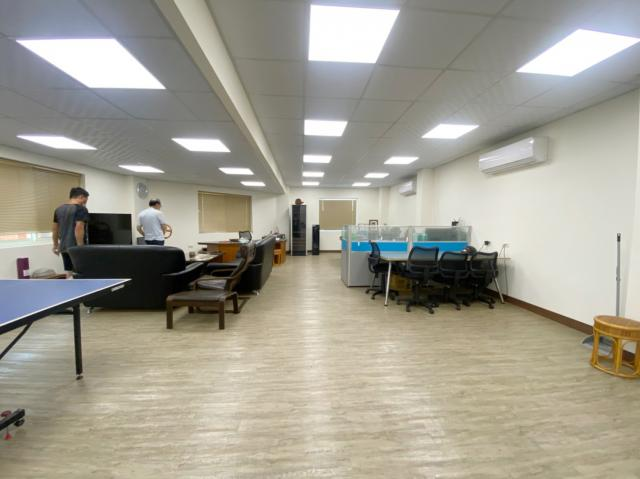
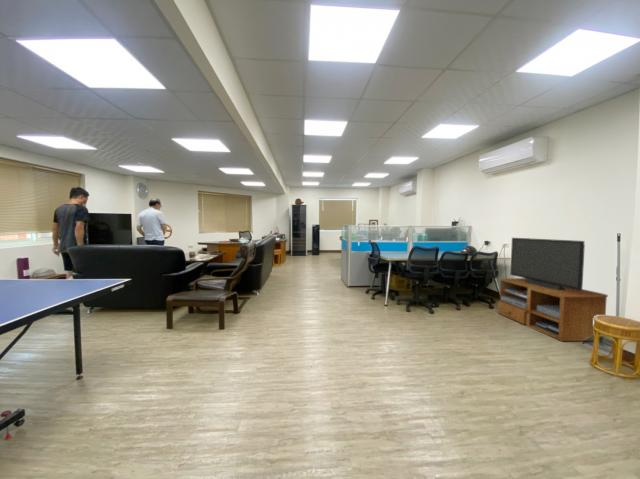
+ tv stand (544, 282)
